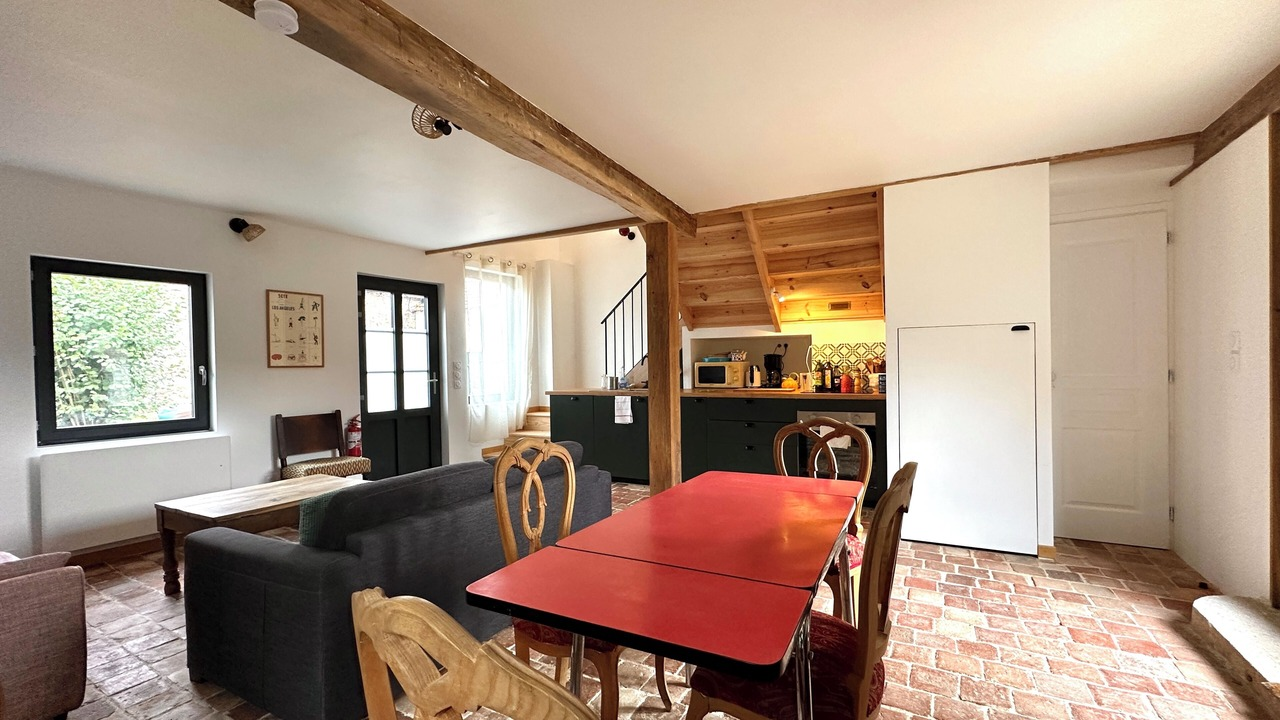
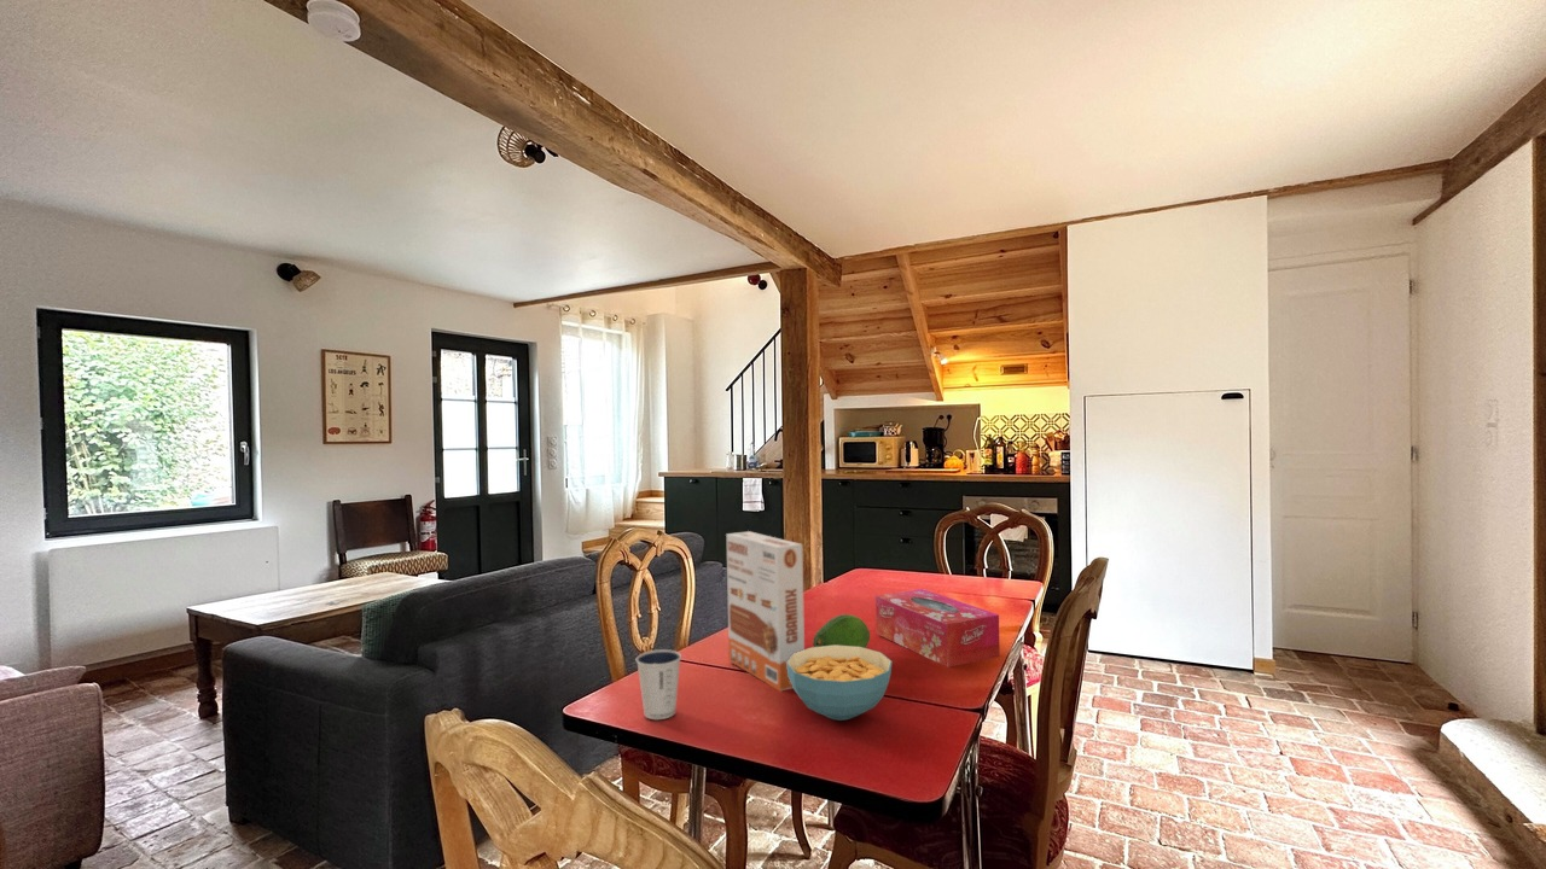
+ fruit (841, 636)
+ cereal box (763, 605)
+ cereal bowl (839, 687)
+ dixie cup (658, 684)
+ tissue box (934, 624)
